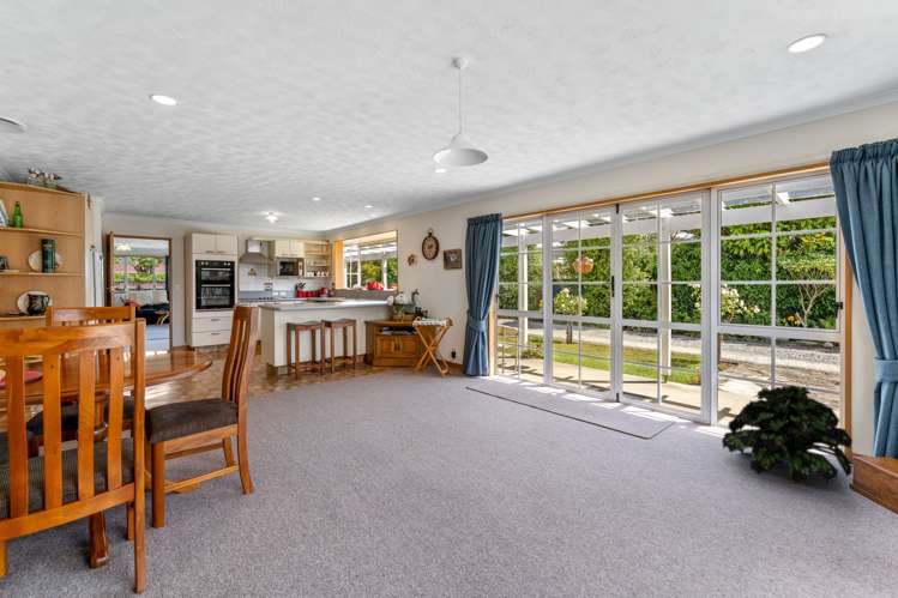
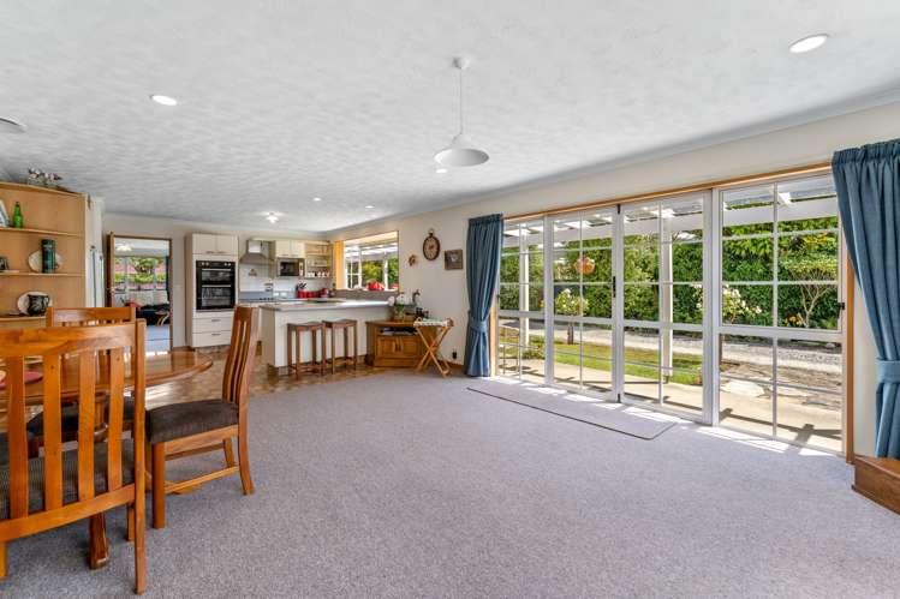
- potted plant (783, 425)
